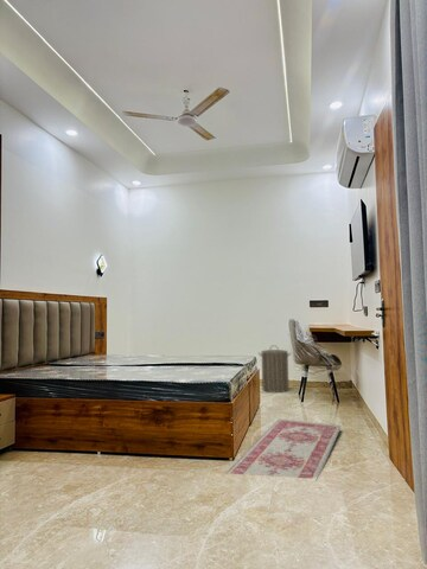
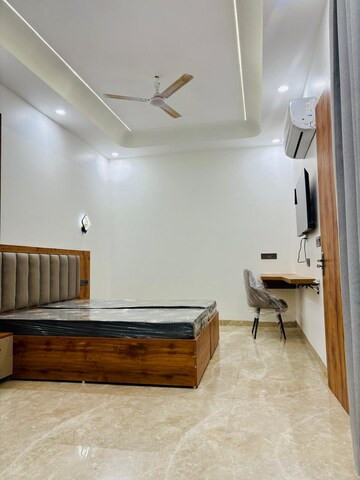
- laundry hamper (274, 366)
- rug (281, 460)
